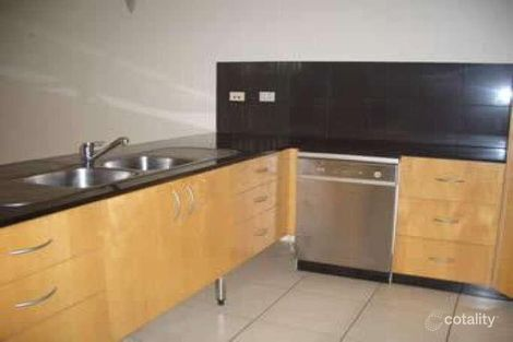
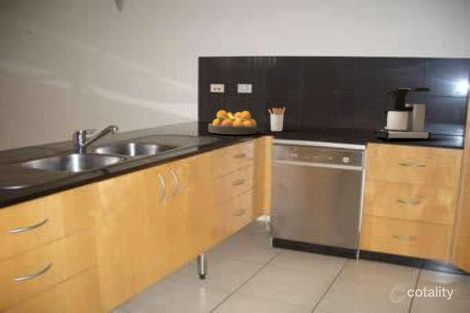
+ utensil holder (276, 118)
+ fruit bowl (232, 121)
+ coffee maker (403, 113)
